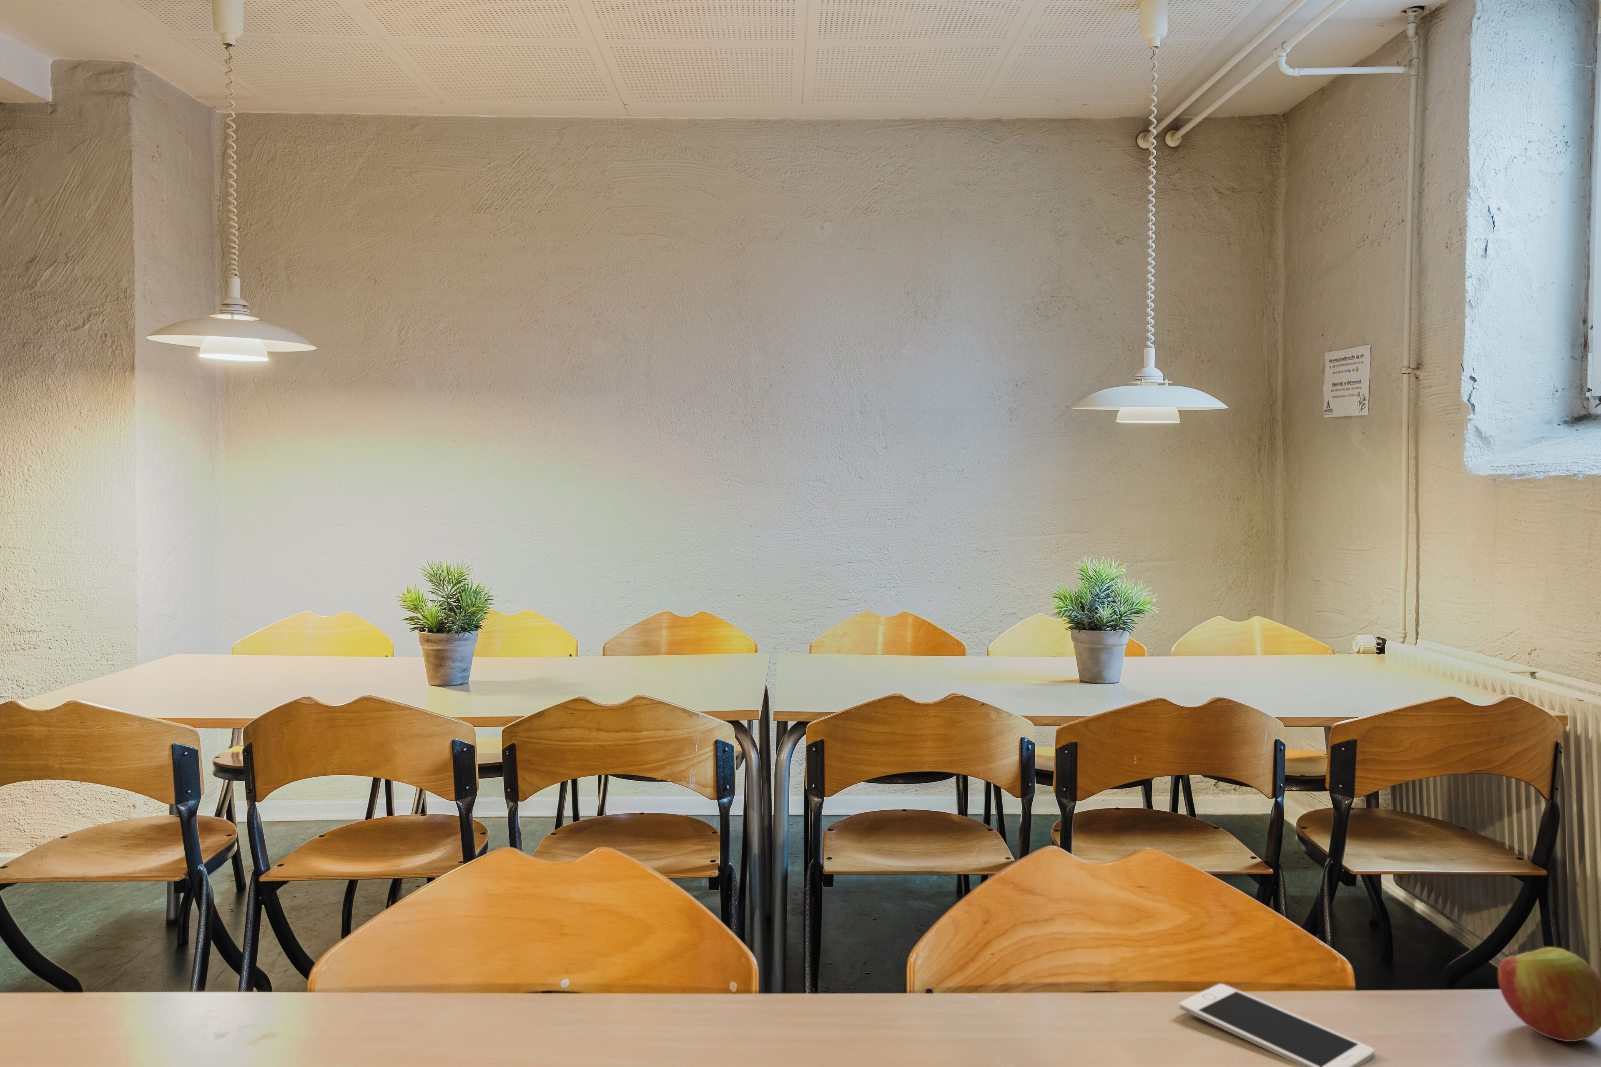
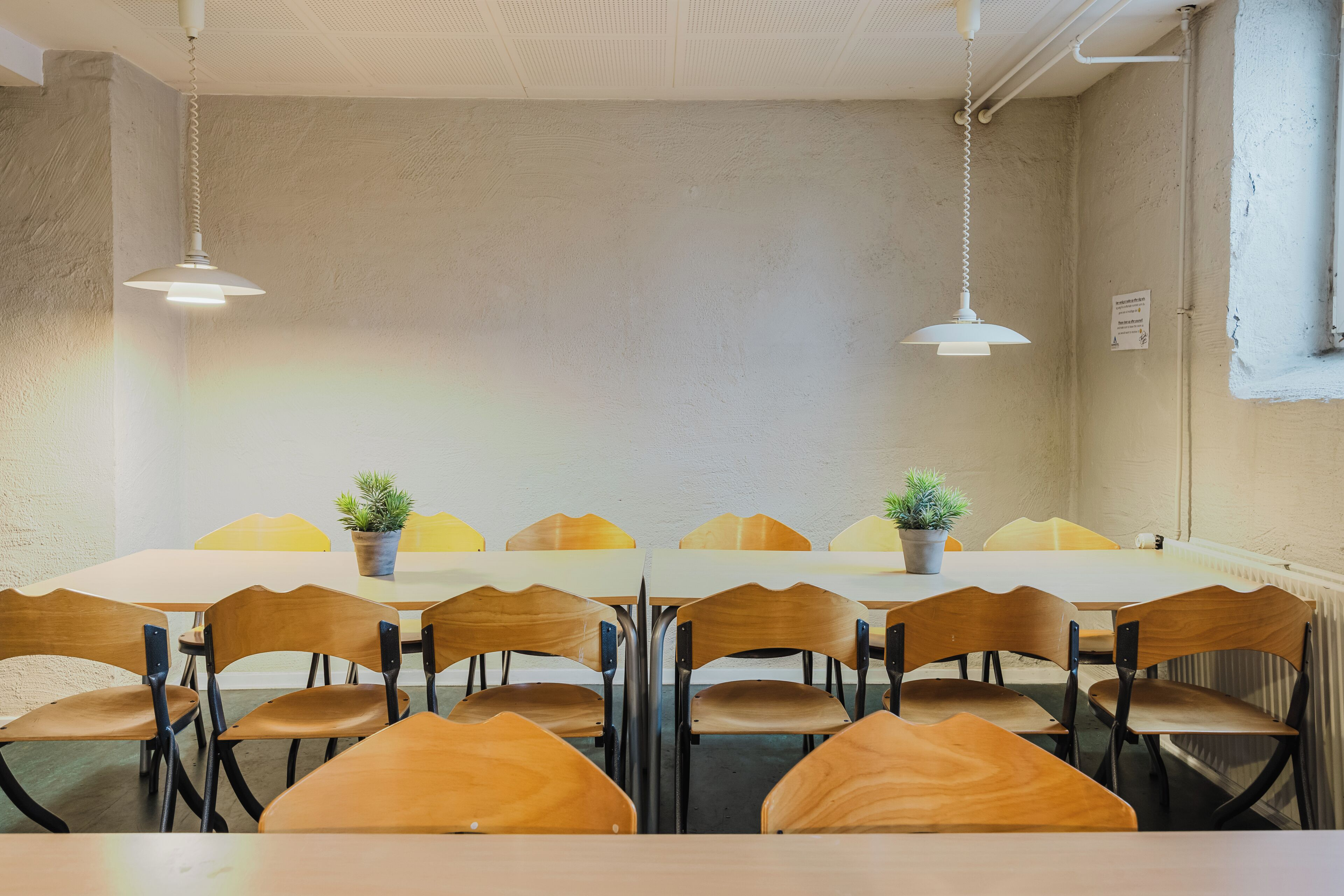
- cell phone (1272, 1028)
- apple (1550, 991)
